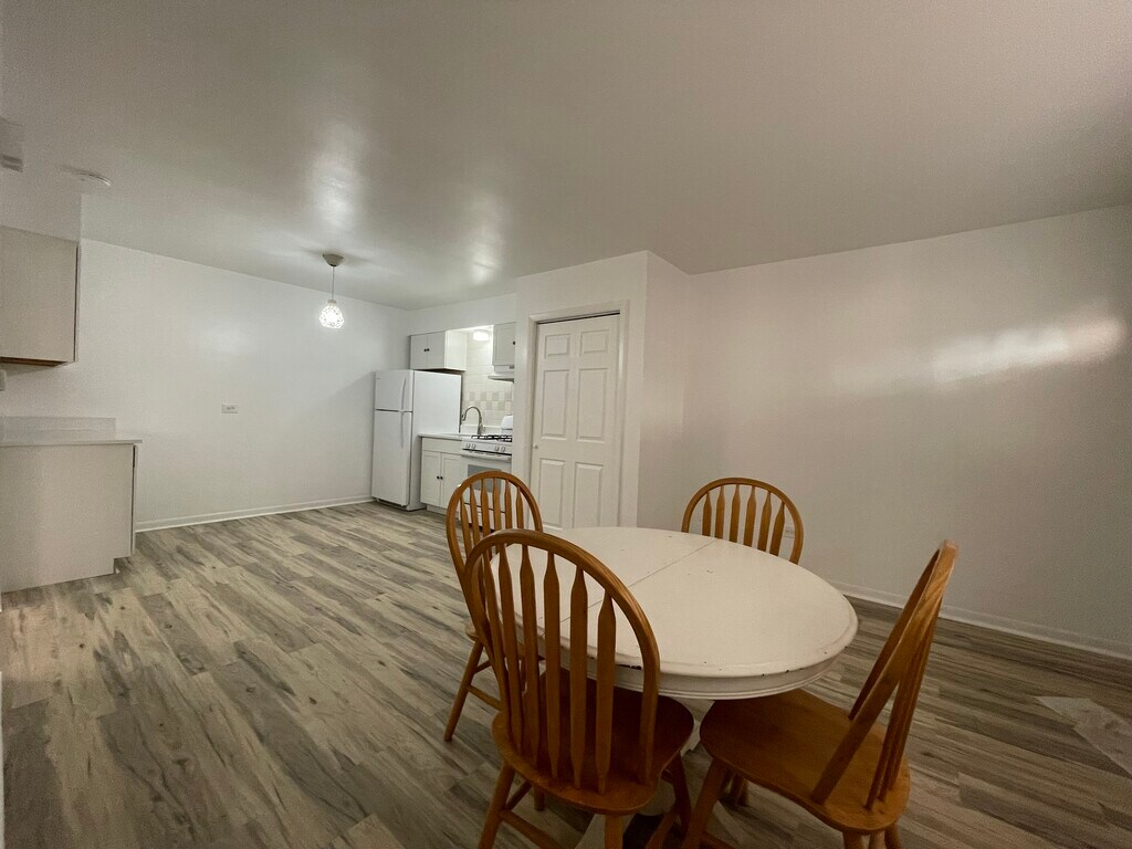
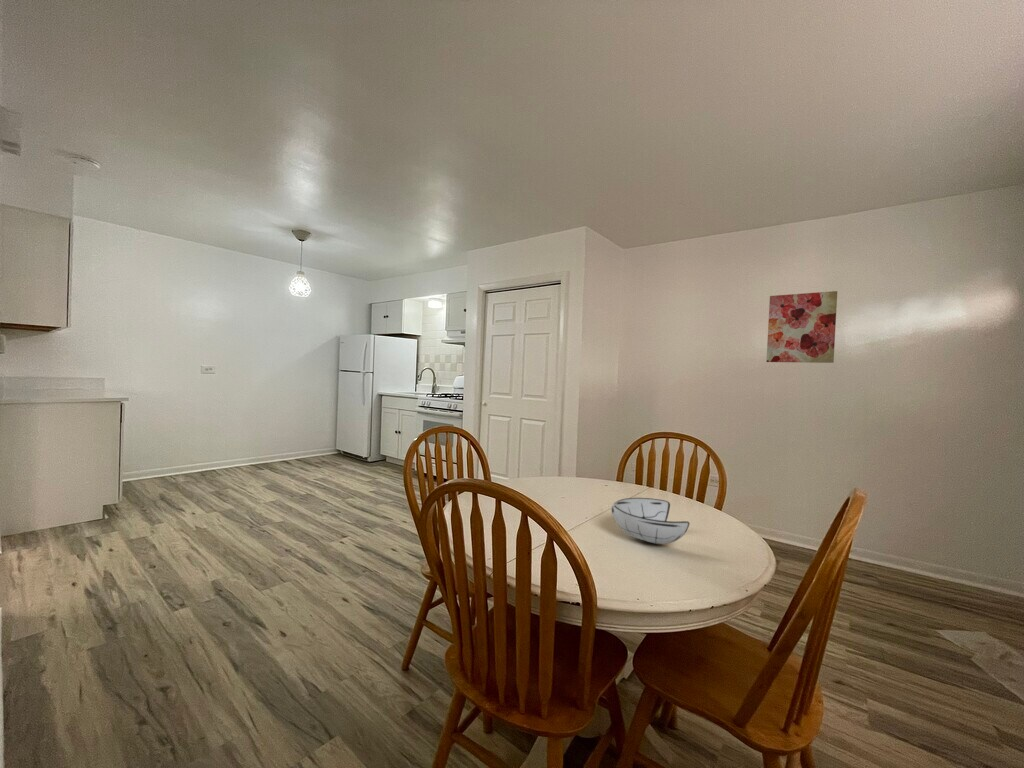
+ bowl (644, 523)
+ wall art (800, 328)
